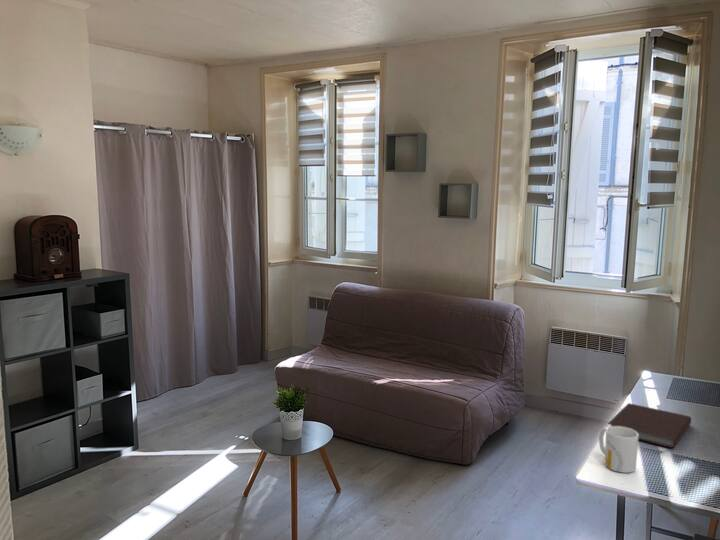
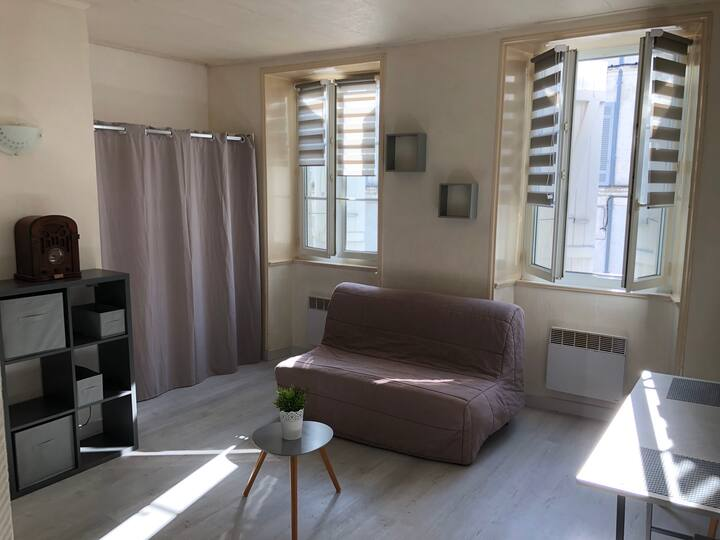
- mug (615, 447)
- notebook (649, 424)
